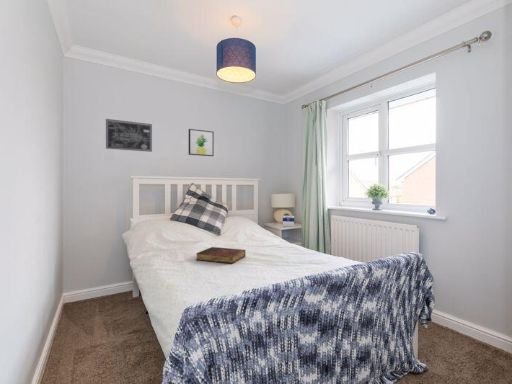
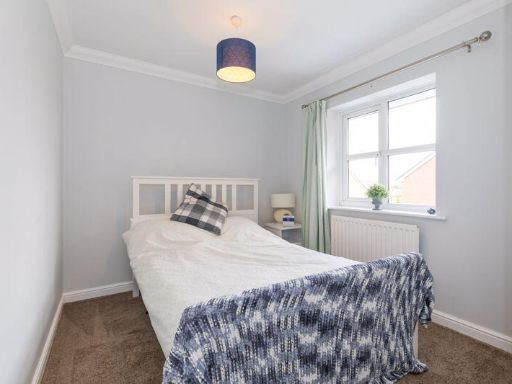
- wall art (201, 142)
- book (221, 254)
- wall art (129, 135)
